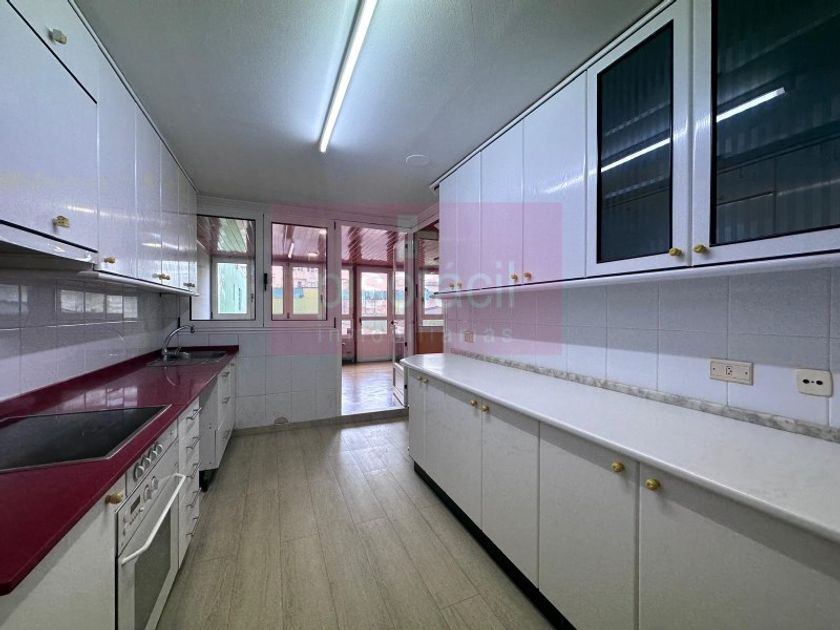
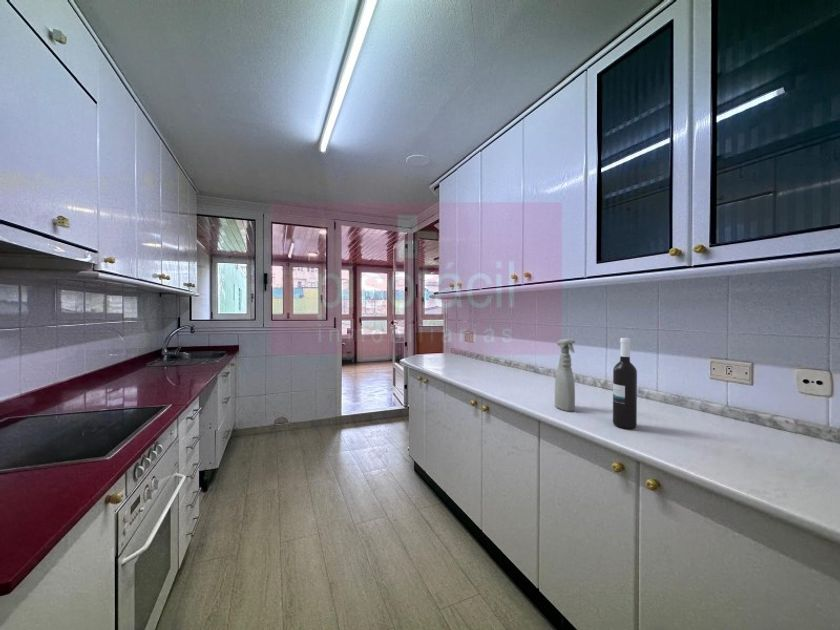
+ spray bottle (564, 373)
+ wine bottle (624, 382)
